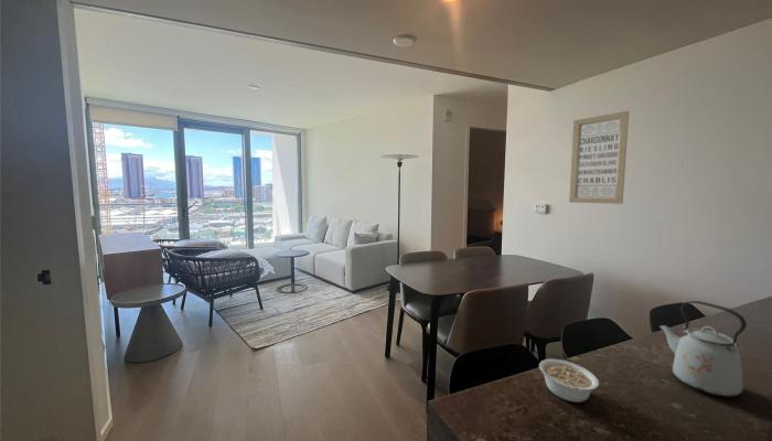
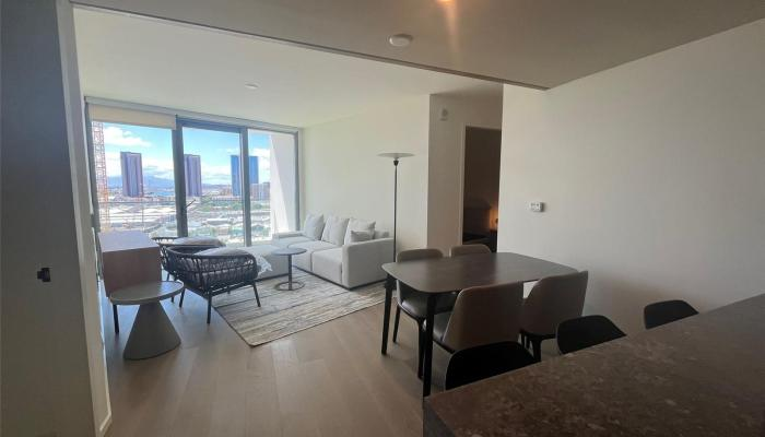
- wall art (597, 160)
- legume (569, 380)
- kettle (696, 341)
